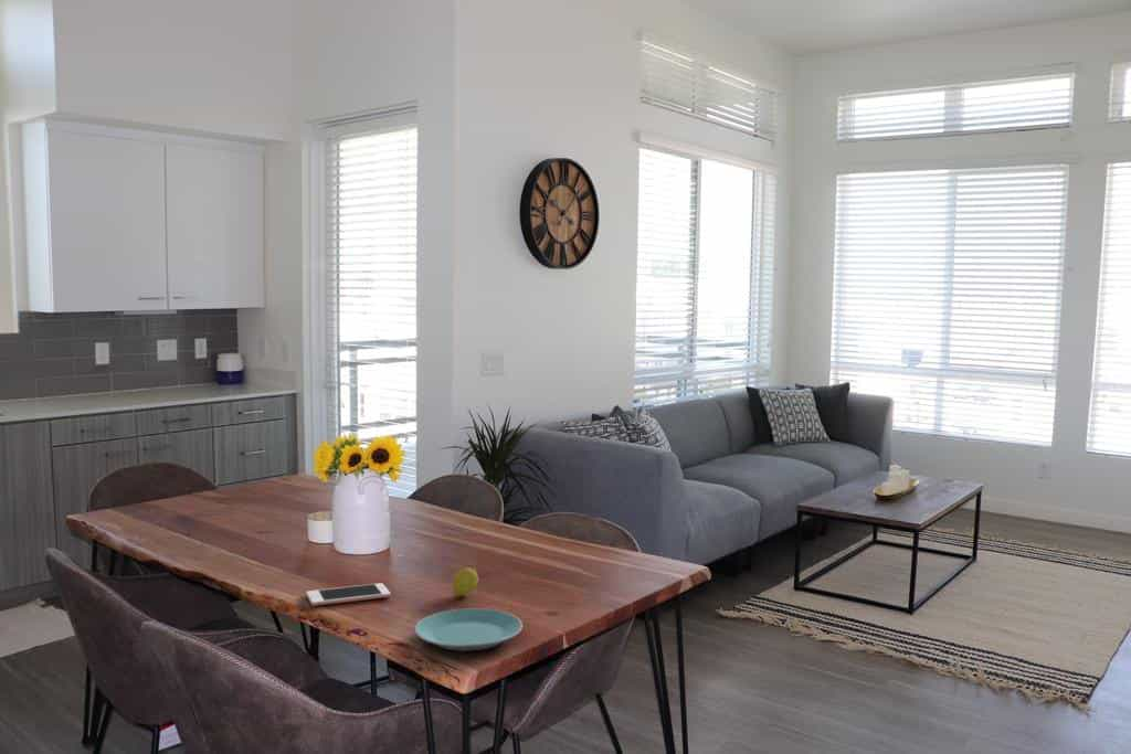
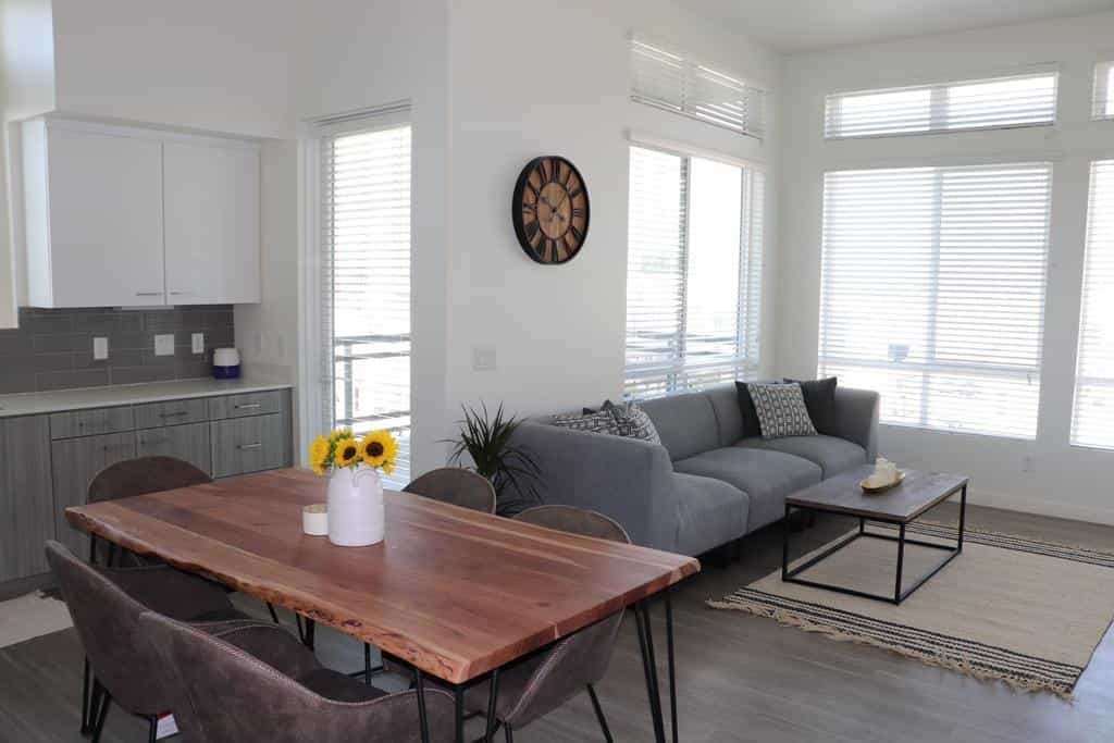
- plate (468, 631)
- cell phone (348, 594)
- fruit (465, 581)
